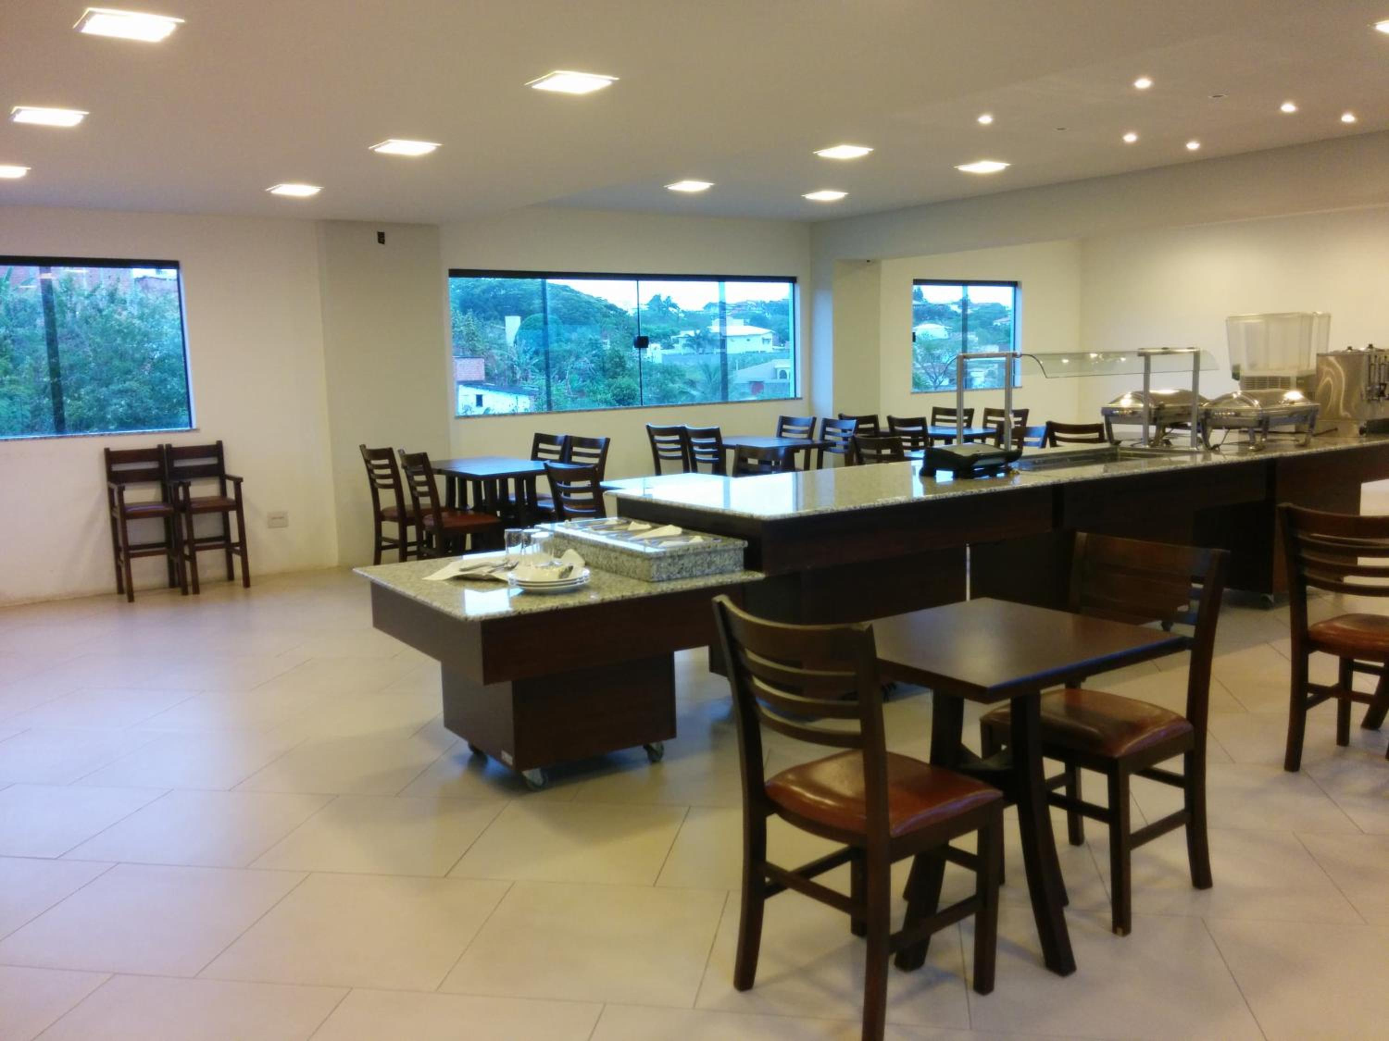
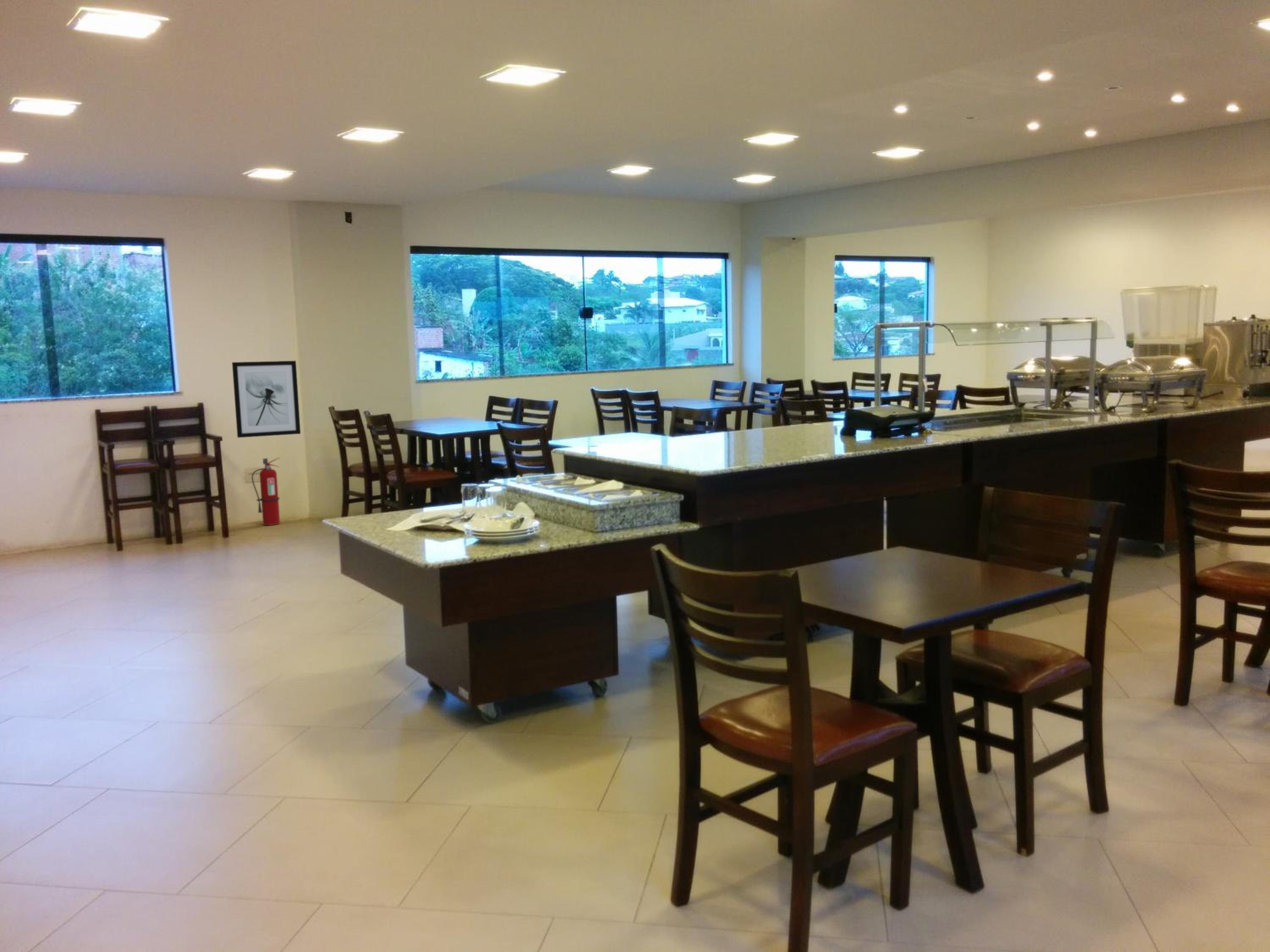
+ wall art (267, 399)
+ fire extinguisher (267, 491)
